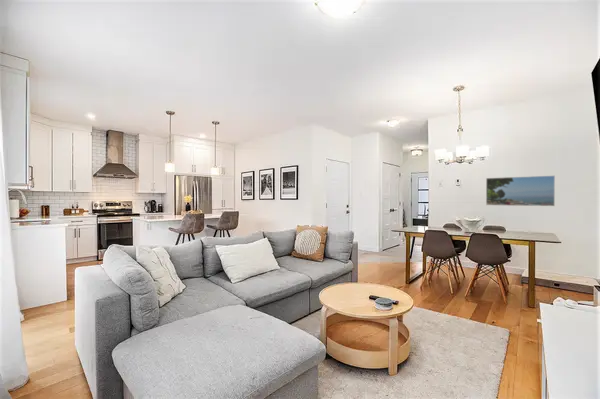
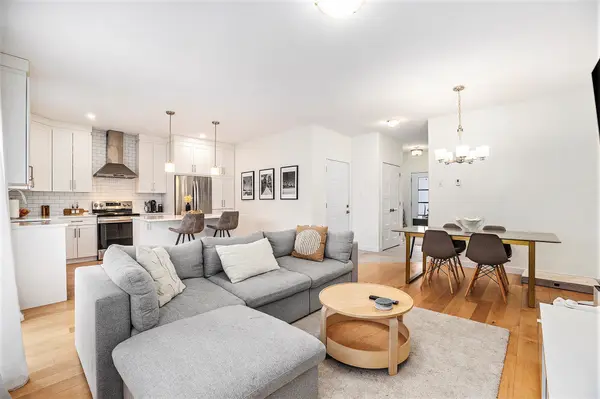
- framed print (518, 191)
